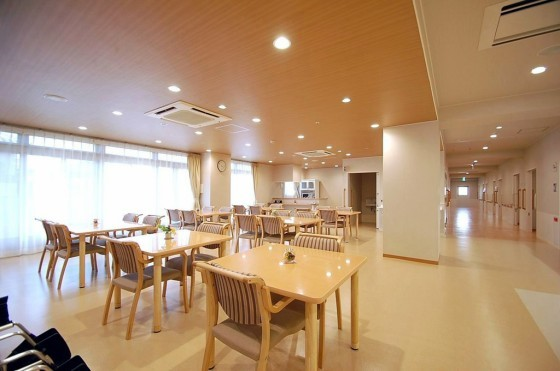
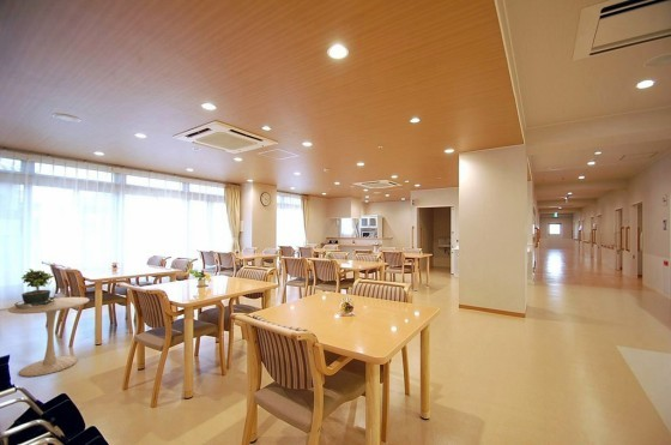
+ potted plant (37, 285)
+ side table (50, 335)
